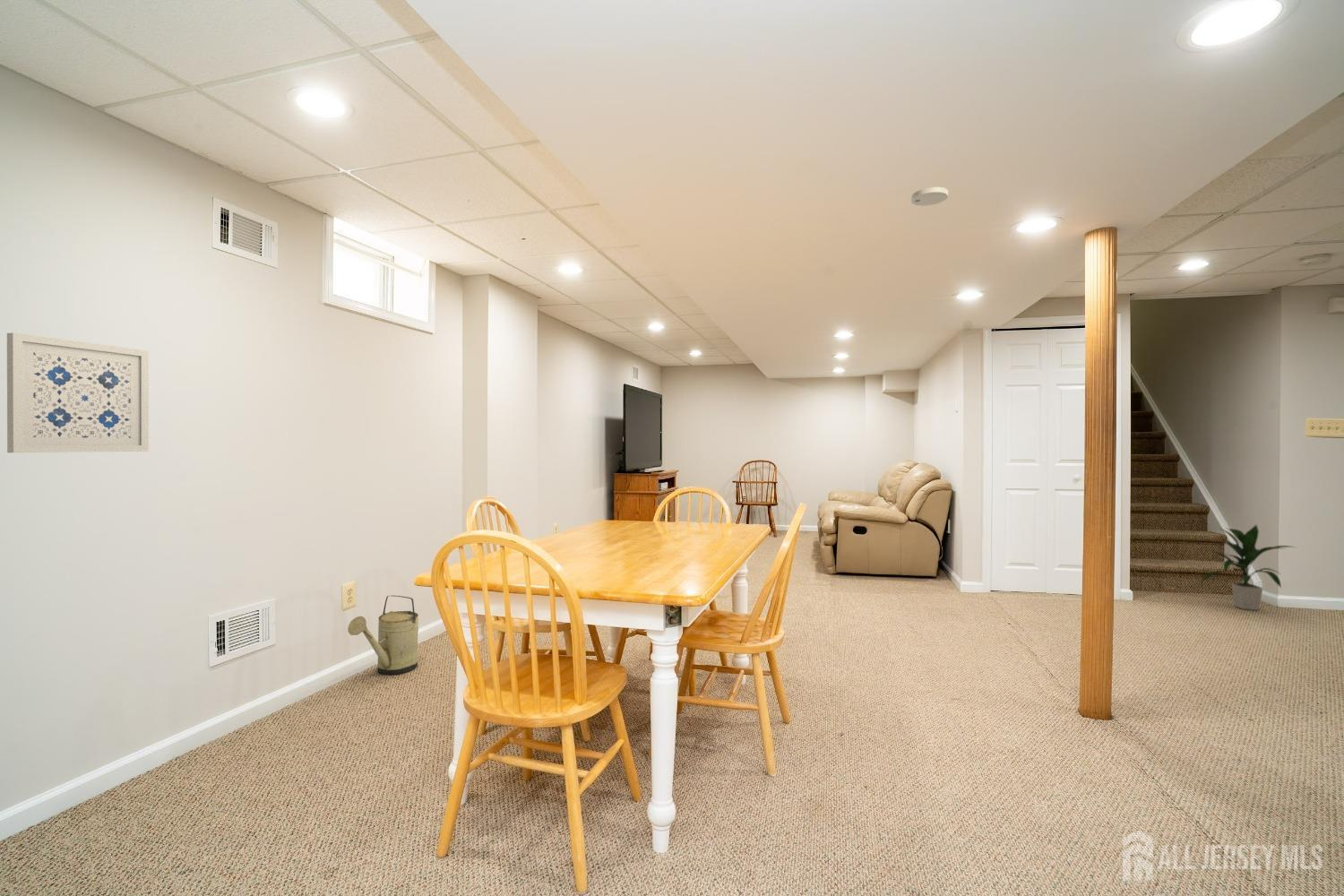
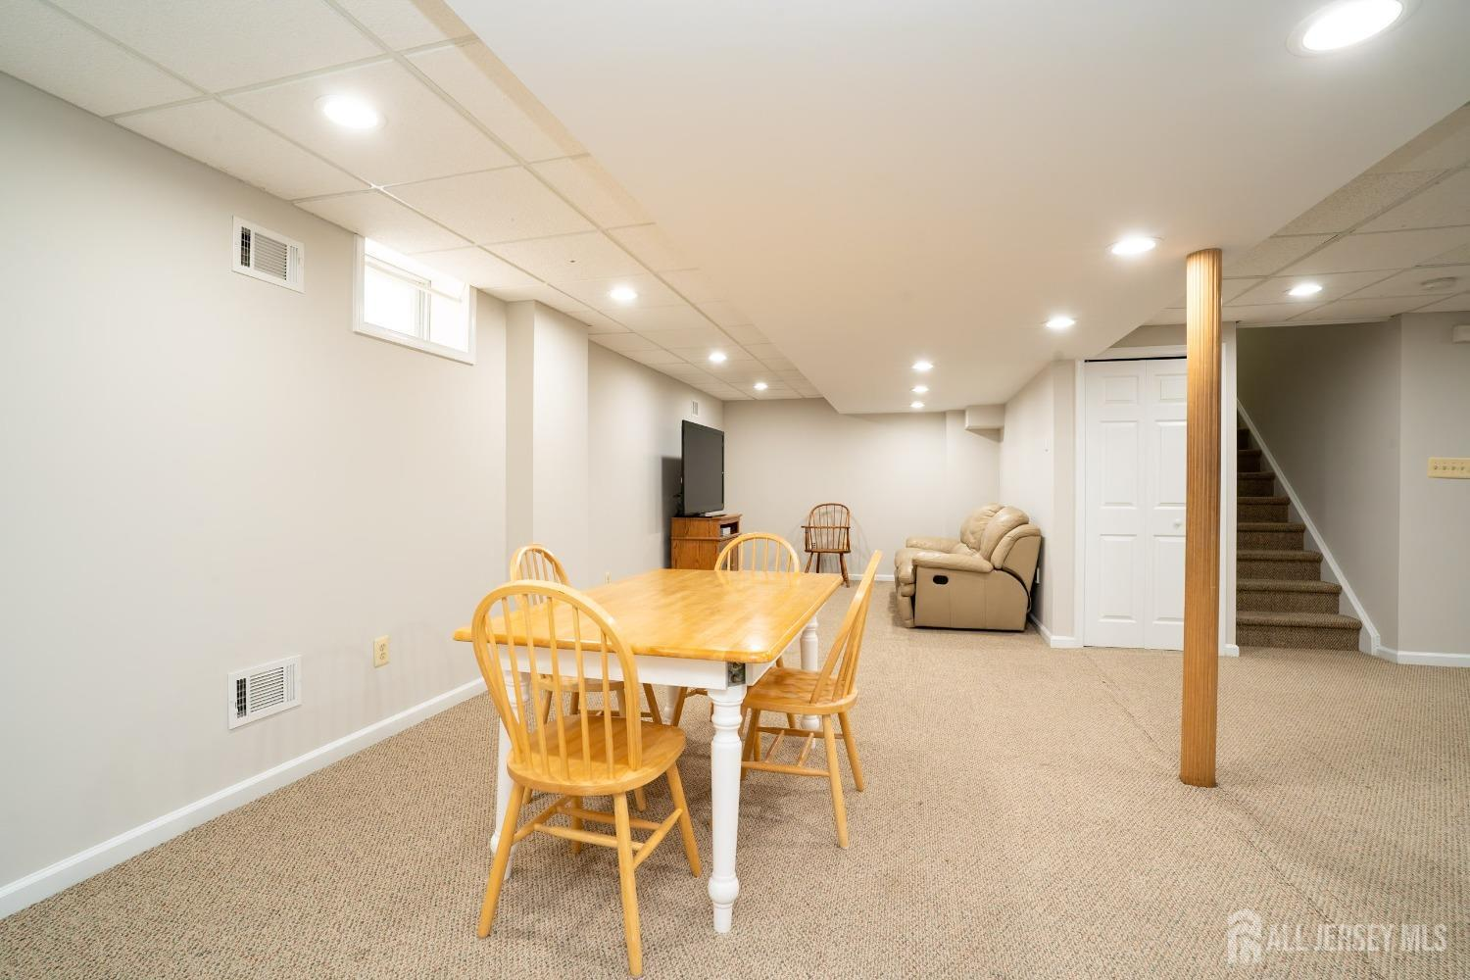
- smoke detector (929, 196)
- wall art (83, 397)
- indoor plant (1242, 564)
- watering can (386, 637)
